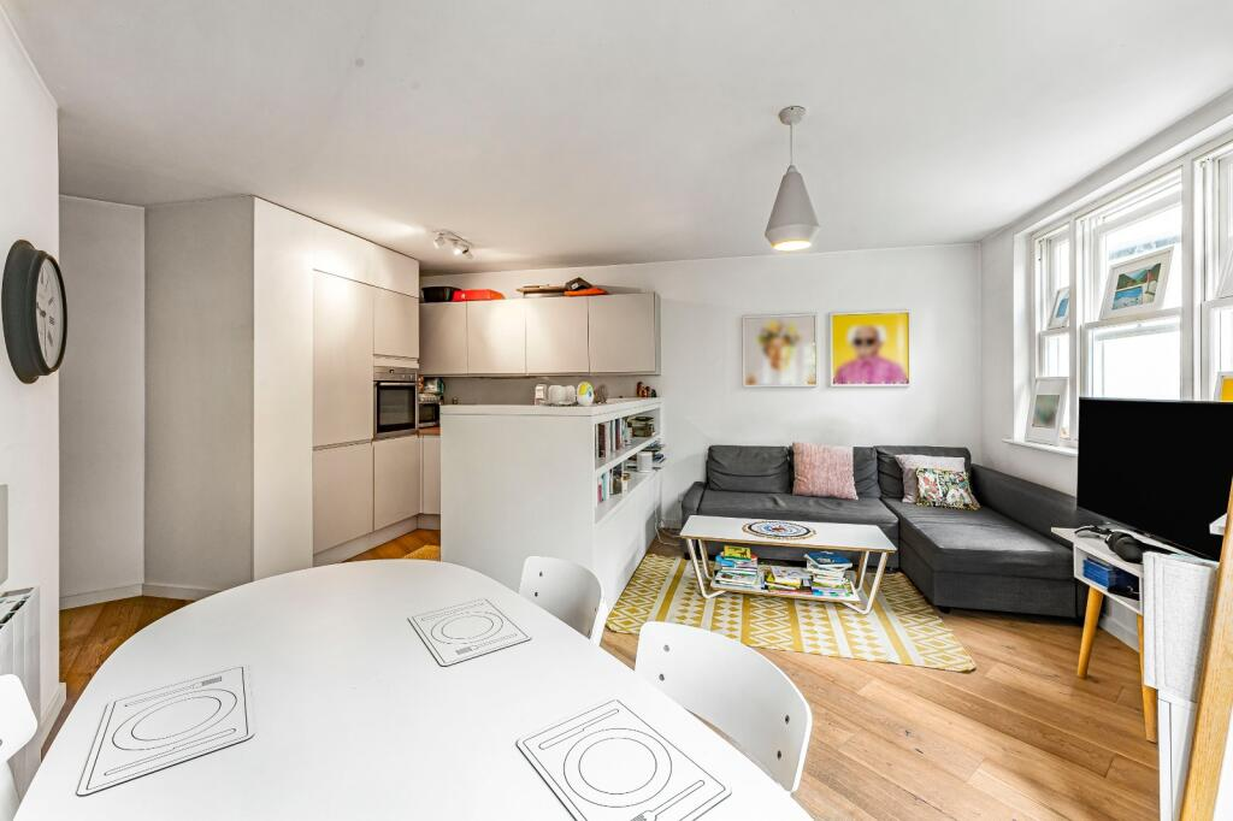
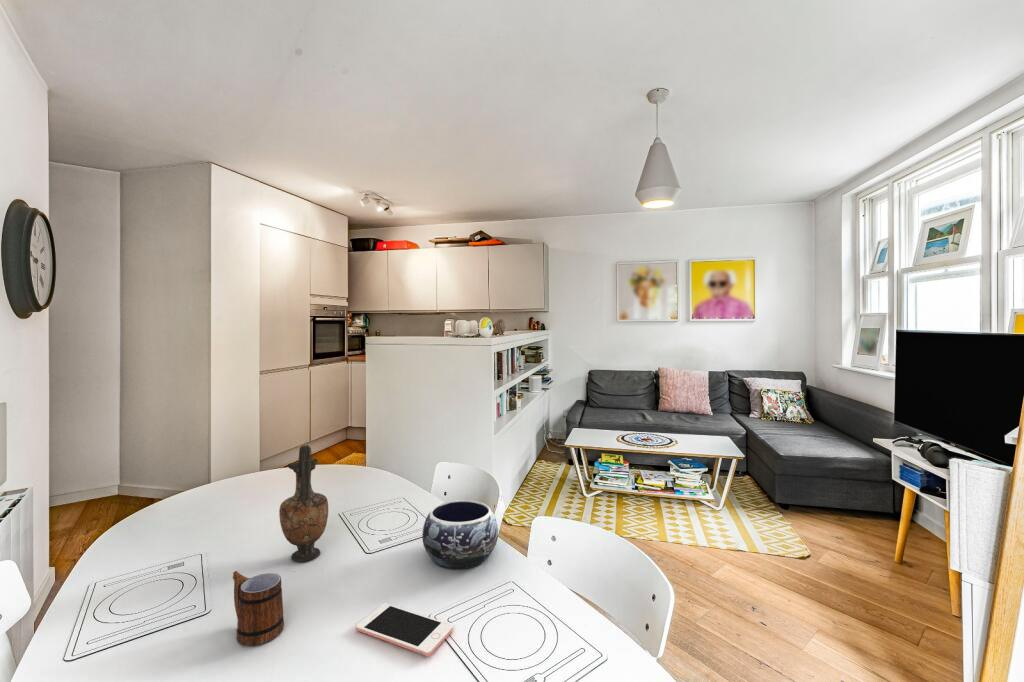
+ mug (254, 603)
+ decorative bowl (460, 532)
+ vase (304, 499)
+ cell phone (404, 627)
